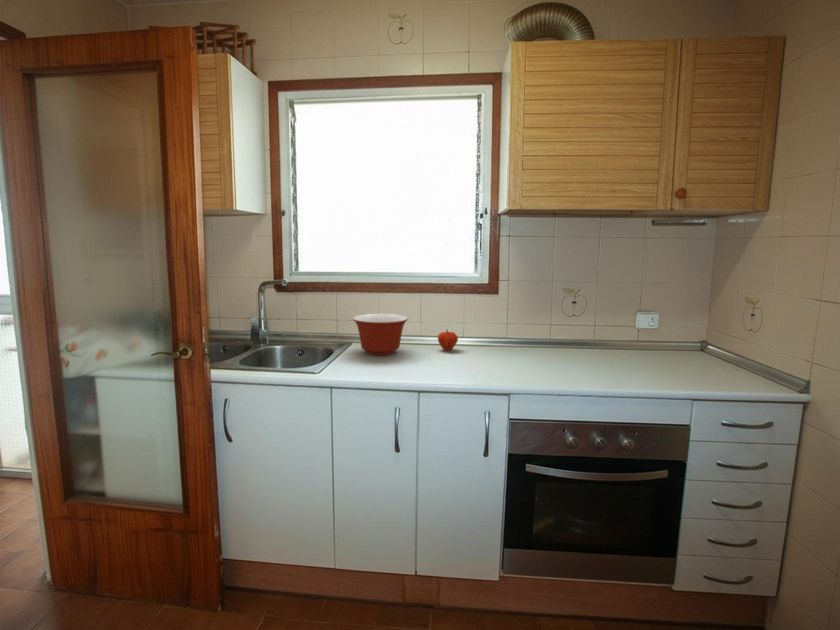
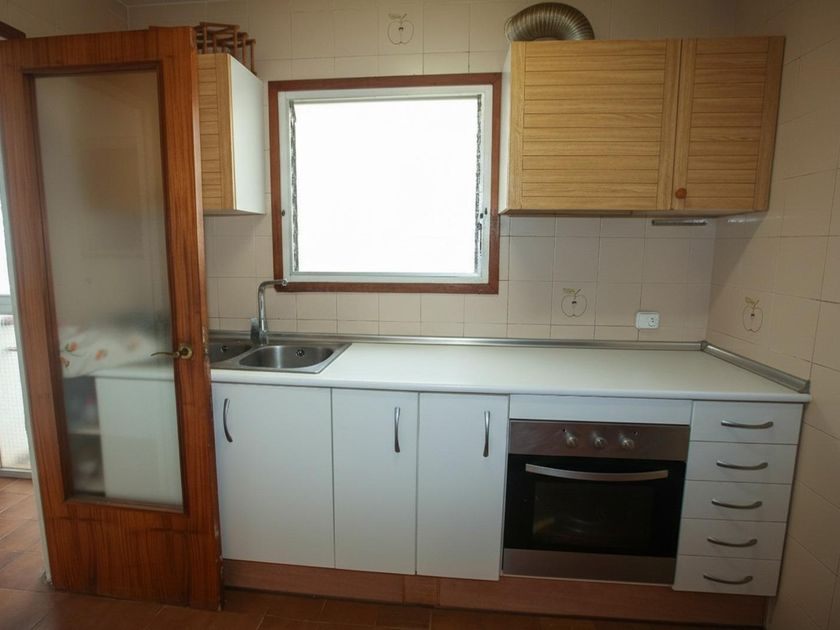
- mixing bowl (380, 335)
- fruit (447, 339)
